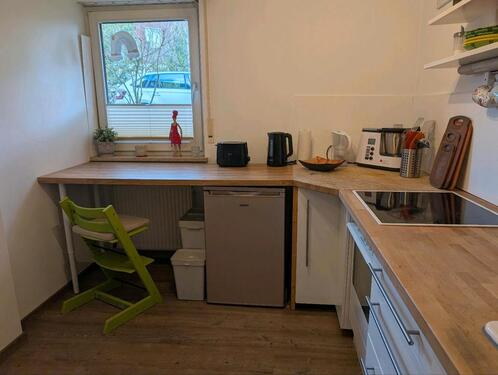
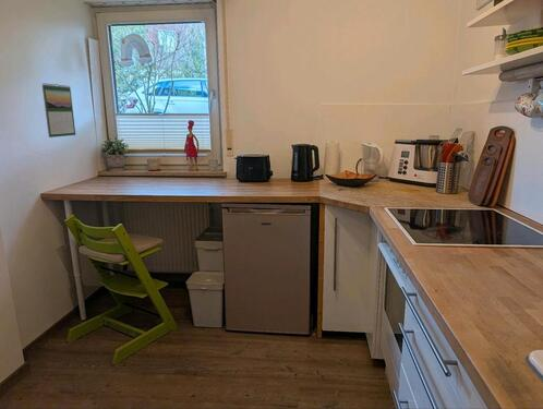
+ calendar (59, 110)
